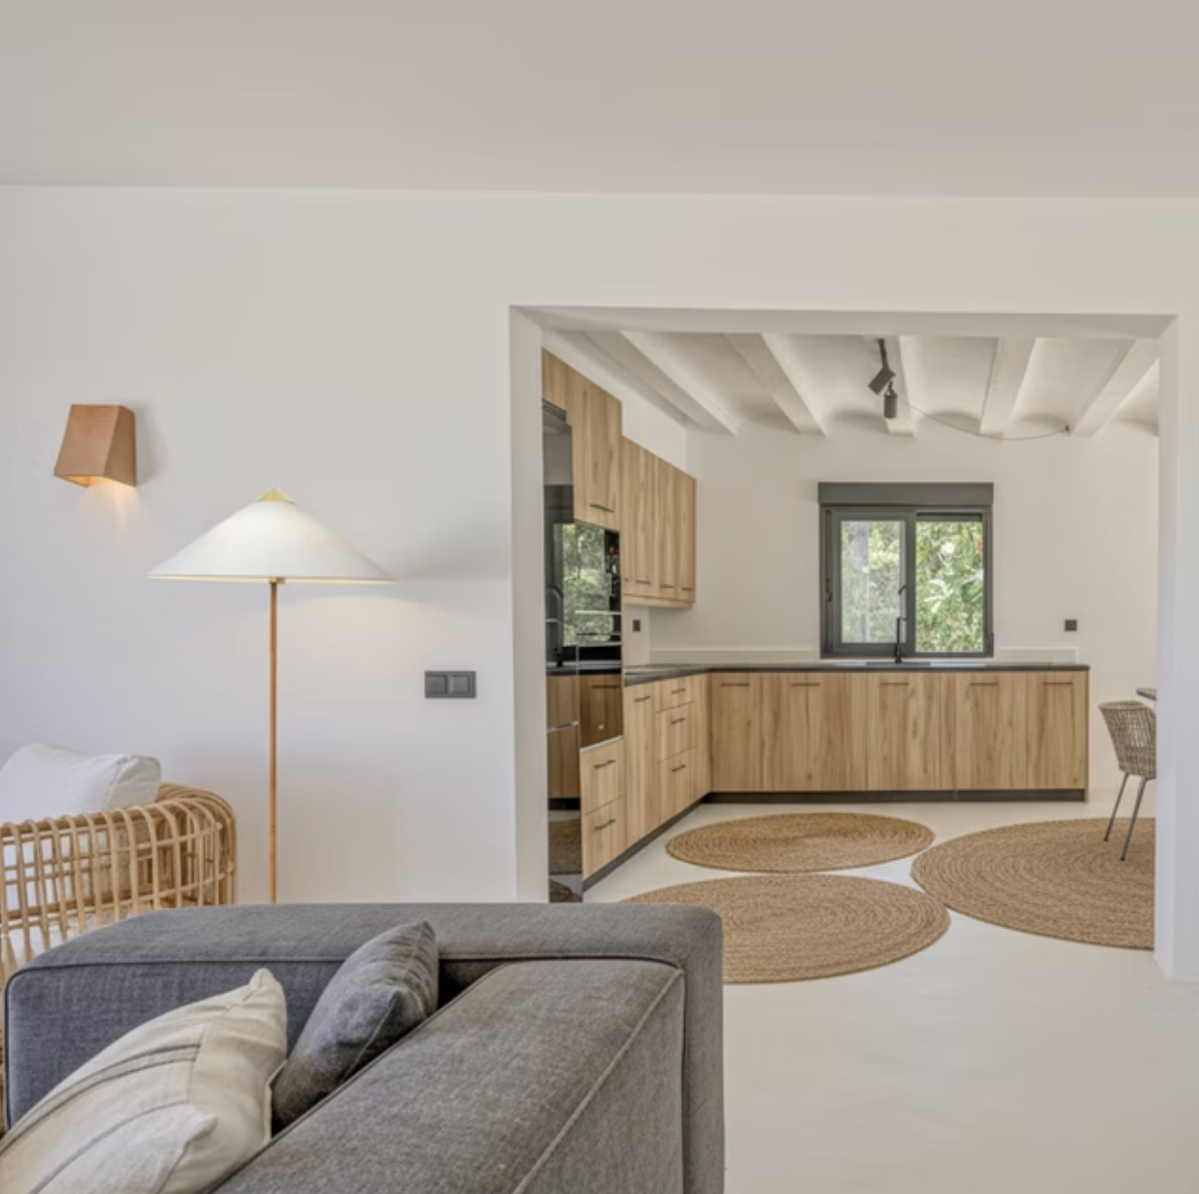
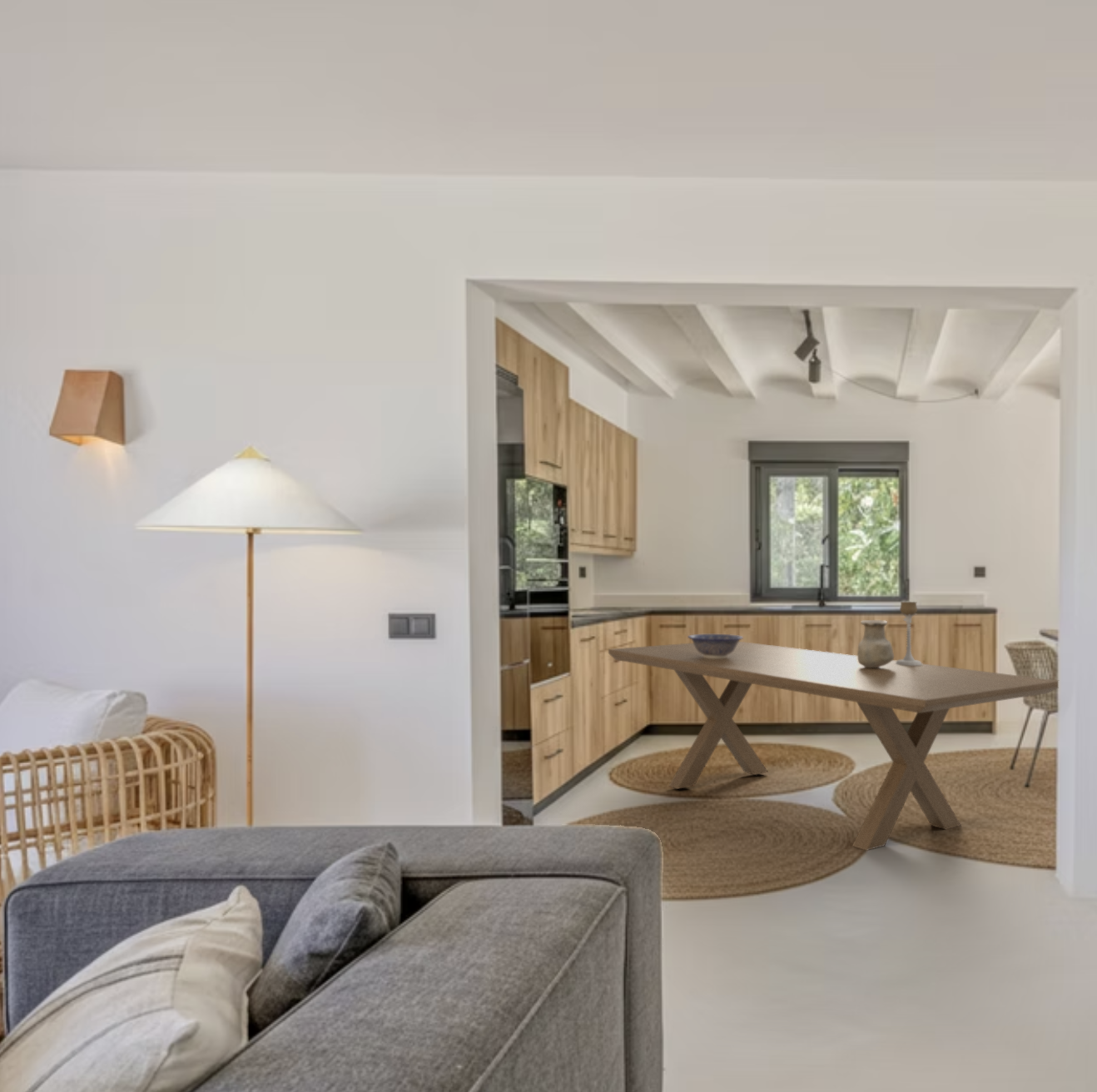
+ decorative bowl (715, 646)
+ dining table (809, 693)
+ candle holder (908, 633)
+ vase (875, 643)
